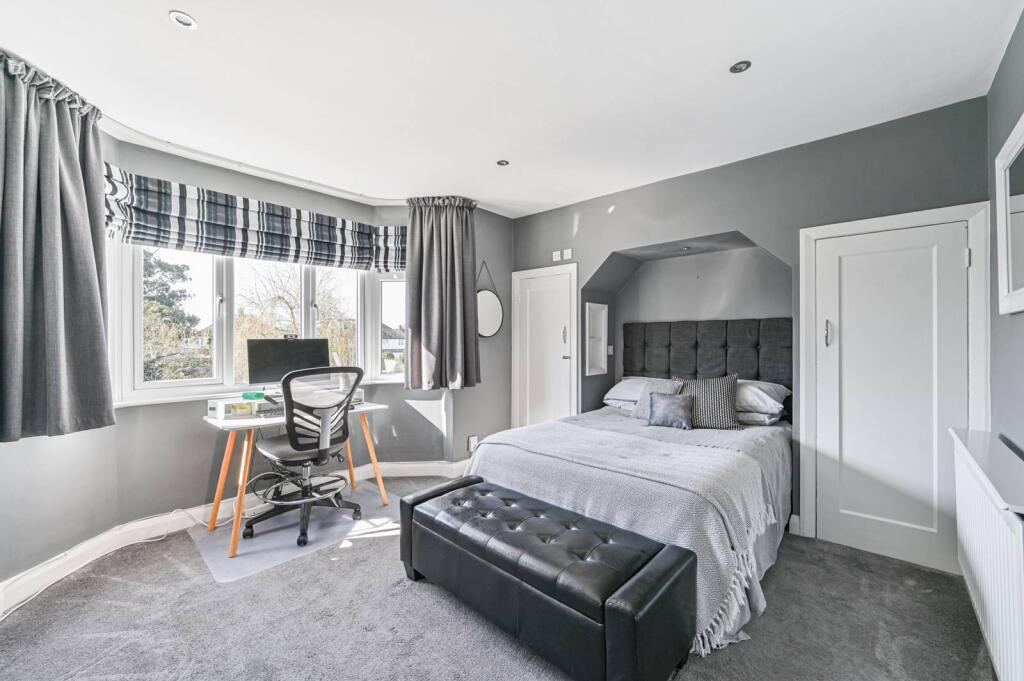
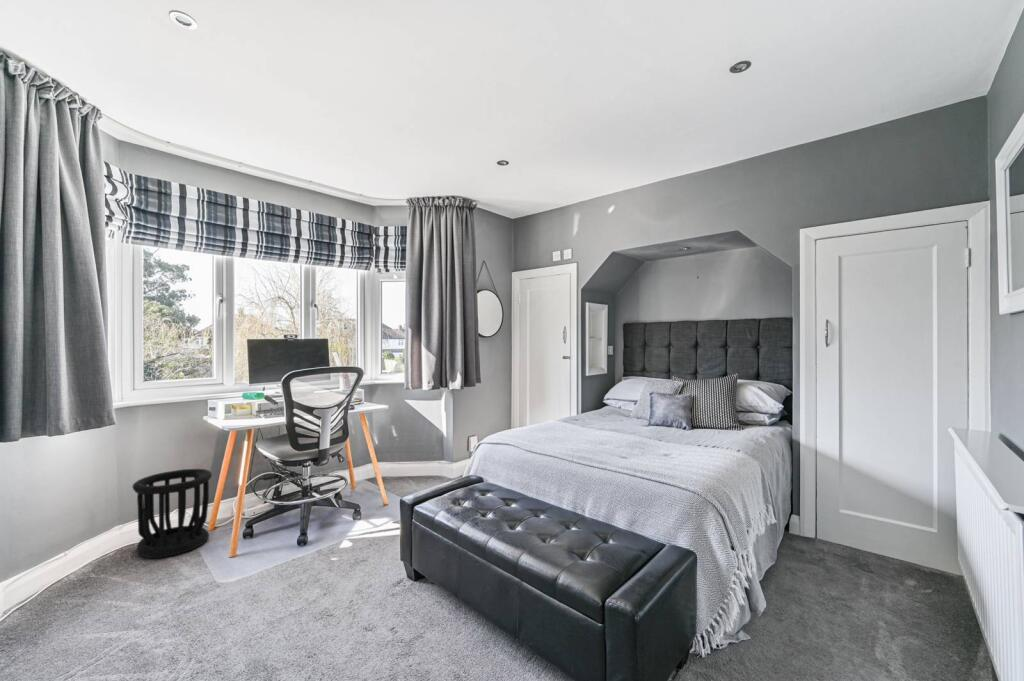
+ wastebasket (169, 510)
